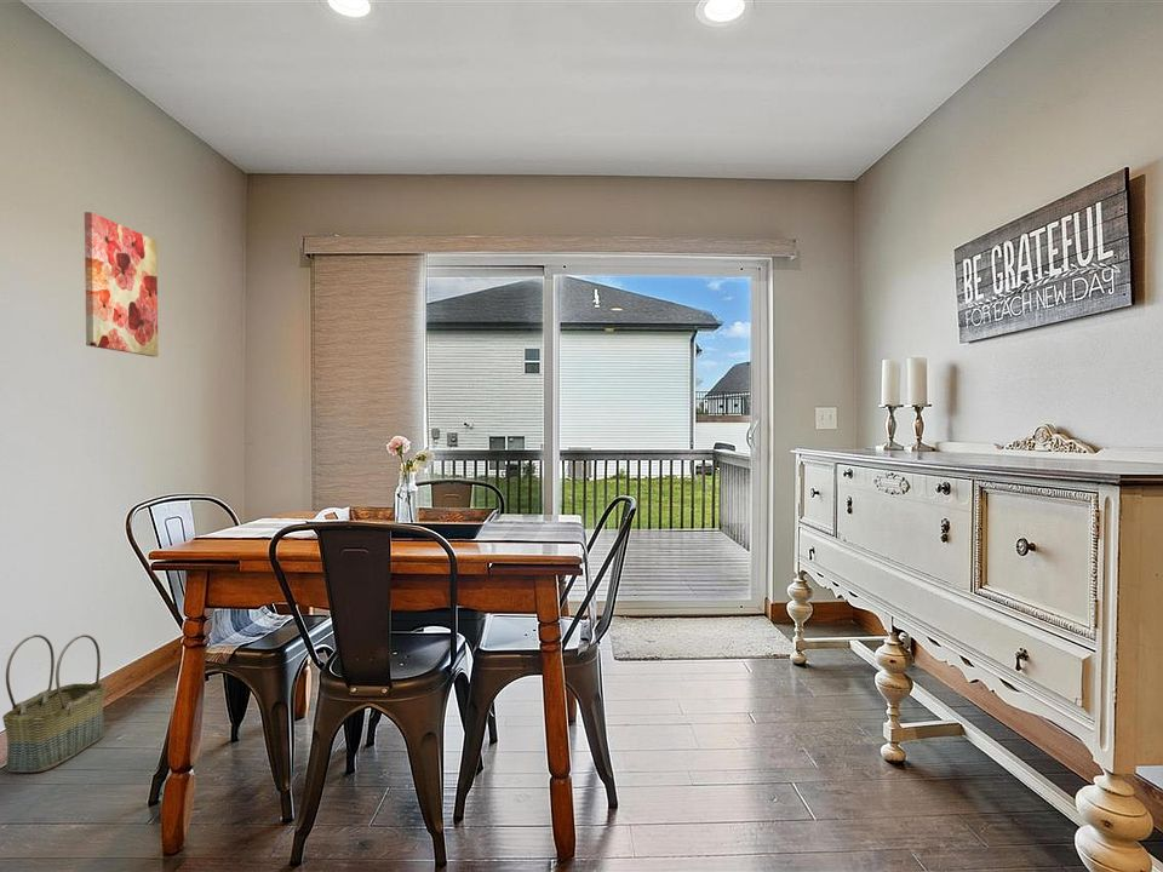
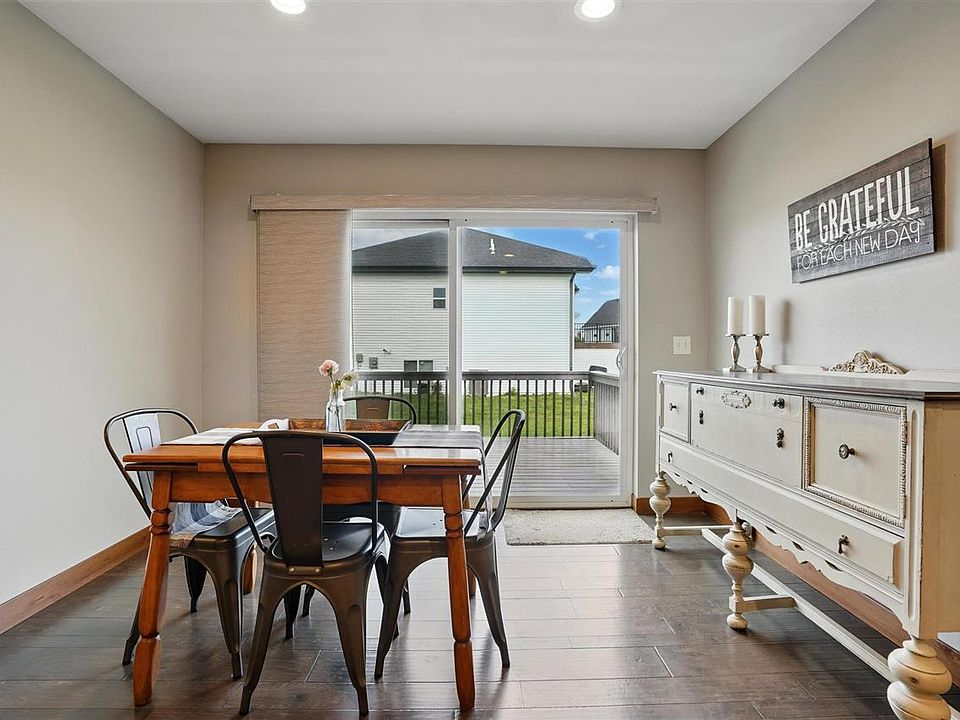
- wall art (124, 289)
- basket (57, 693)
